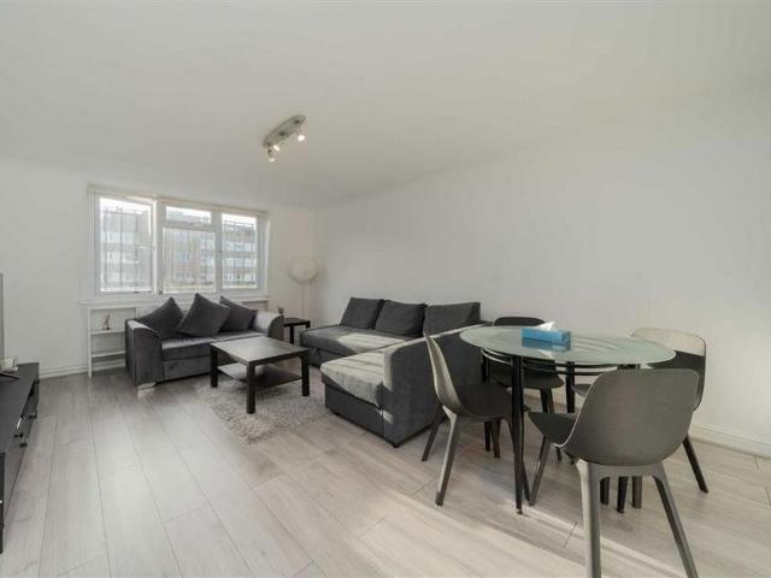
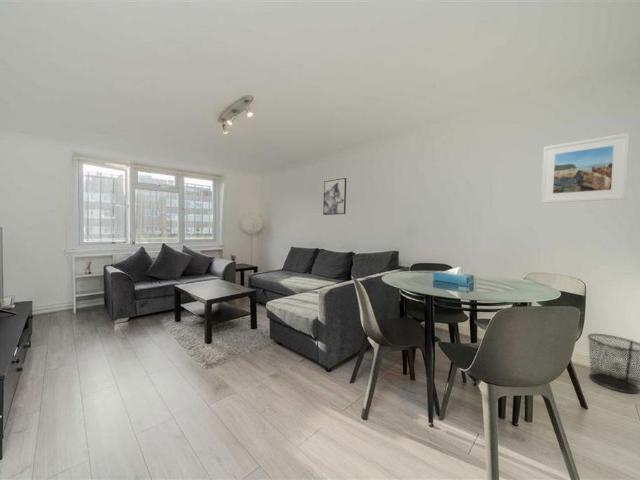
+ waste bin (614, 362)
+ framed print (581, 171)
+ wall art (334, 197)
